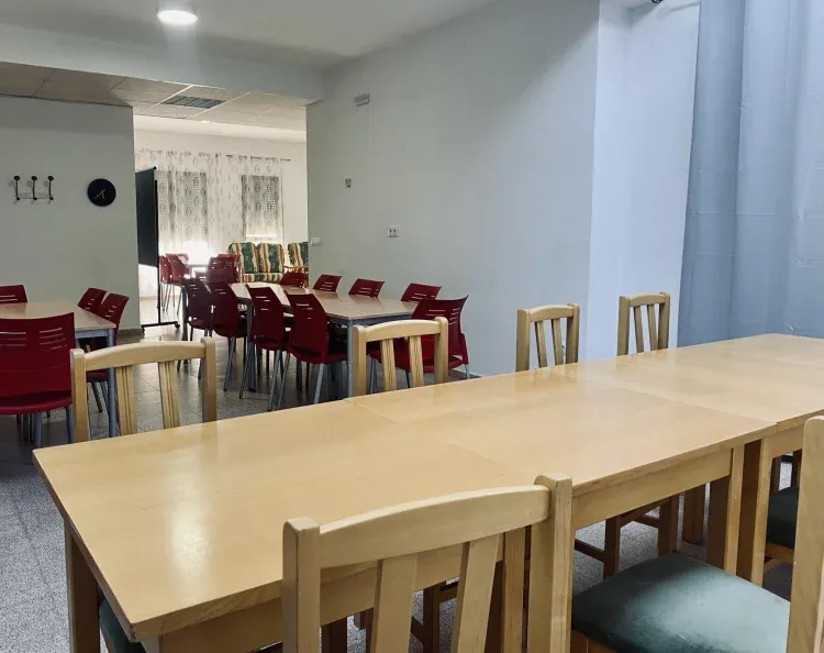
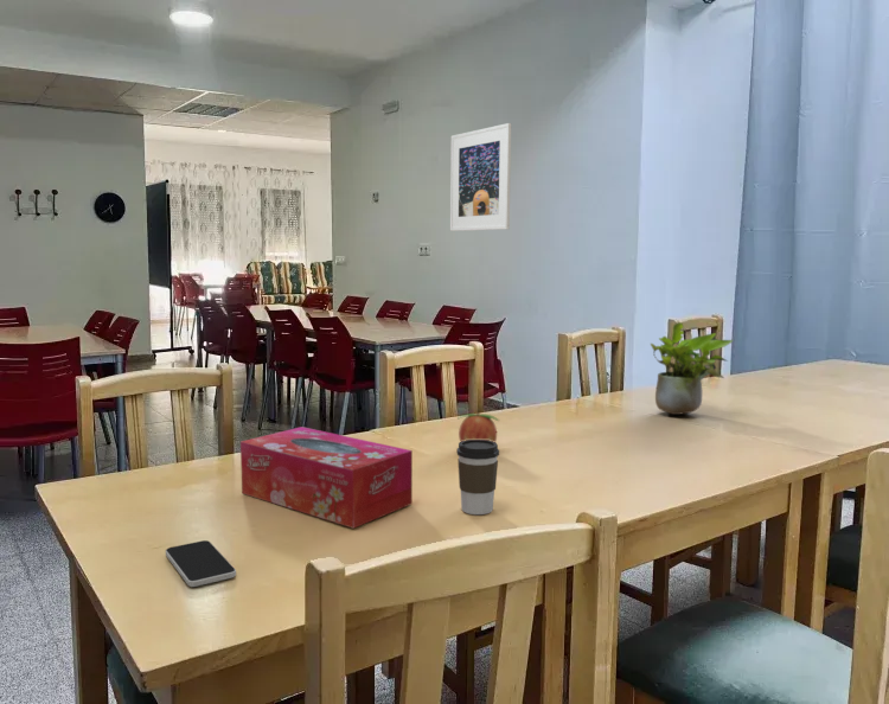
+ potted plant (686, 370)
+ fruit (477, 430)
+ coffee cup (477, 476)
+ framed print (479, 180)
+ smartphone (199, 562)
+ tissue box (325, 472)
